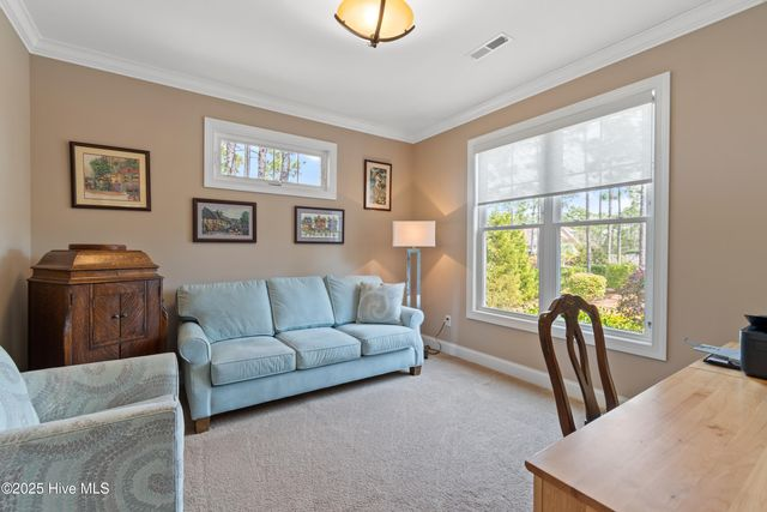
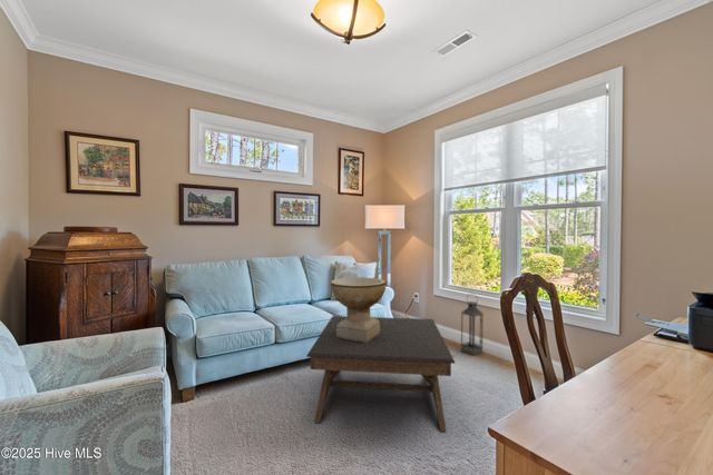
+ lantern (472, 321)
+ coffee table (380, 364)
+ decorative bowl (358, 307)
